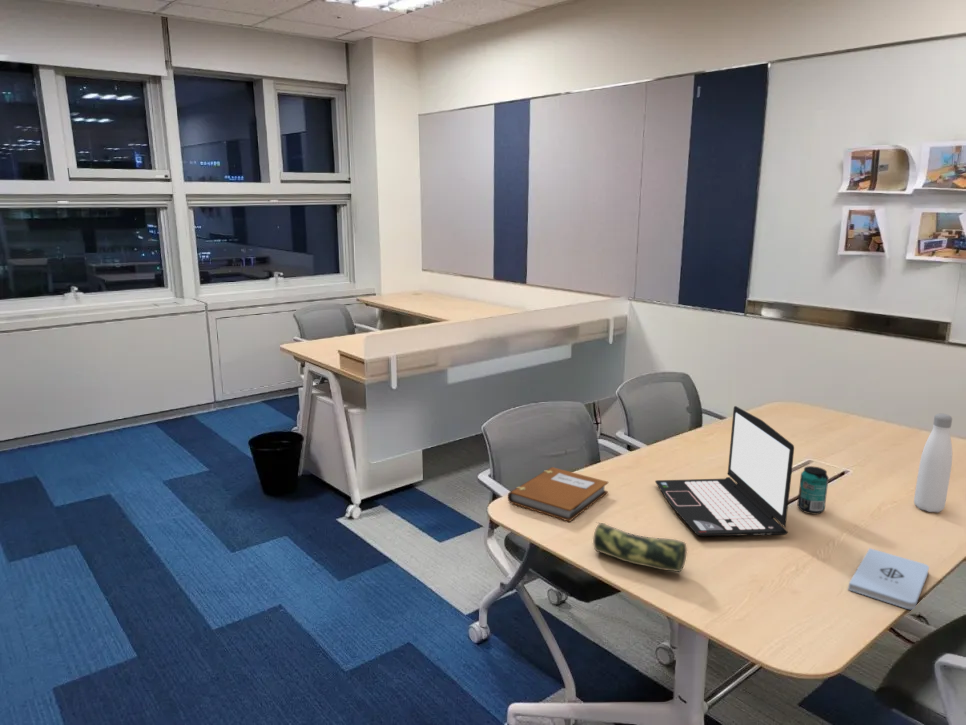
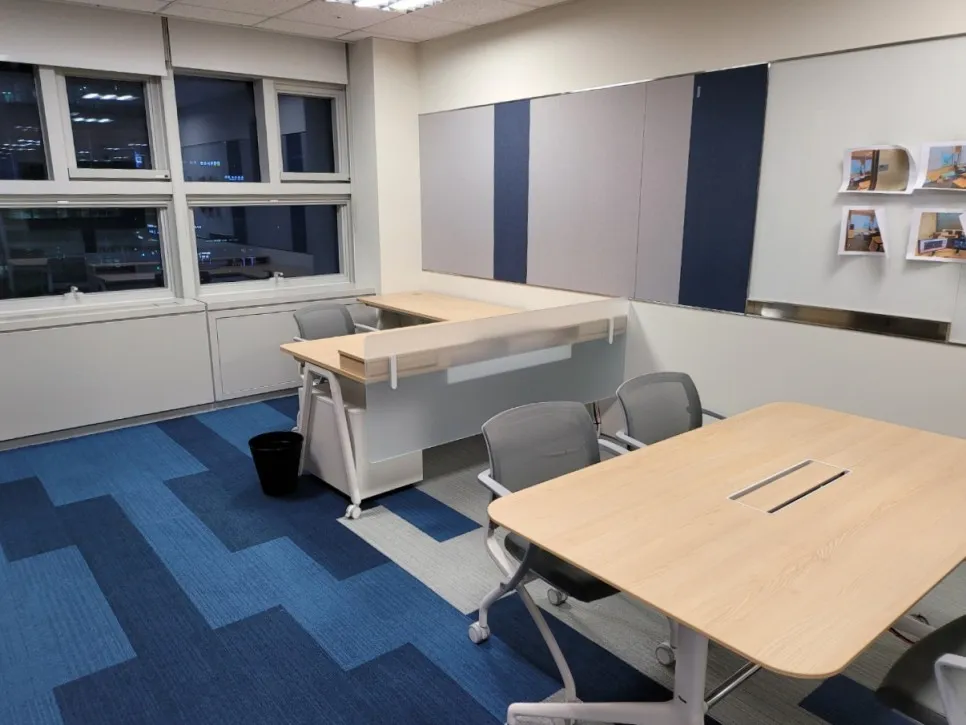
- notepad (889, 577)
- laptop (728, 466)
- water bottle (935, 462)
- beverage can (812, 490)
- notebook (559, 490)
- pencil case (636, 546)
